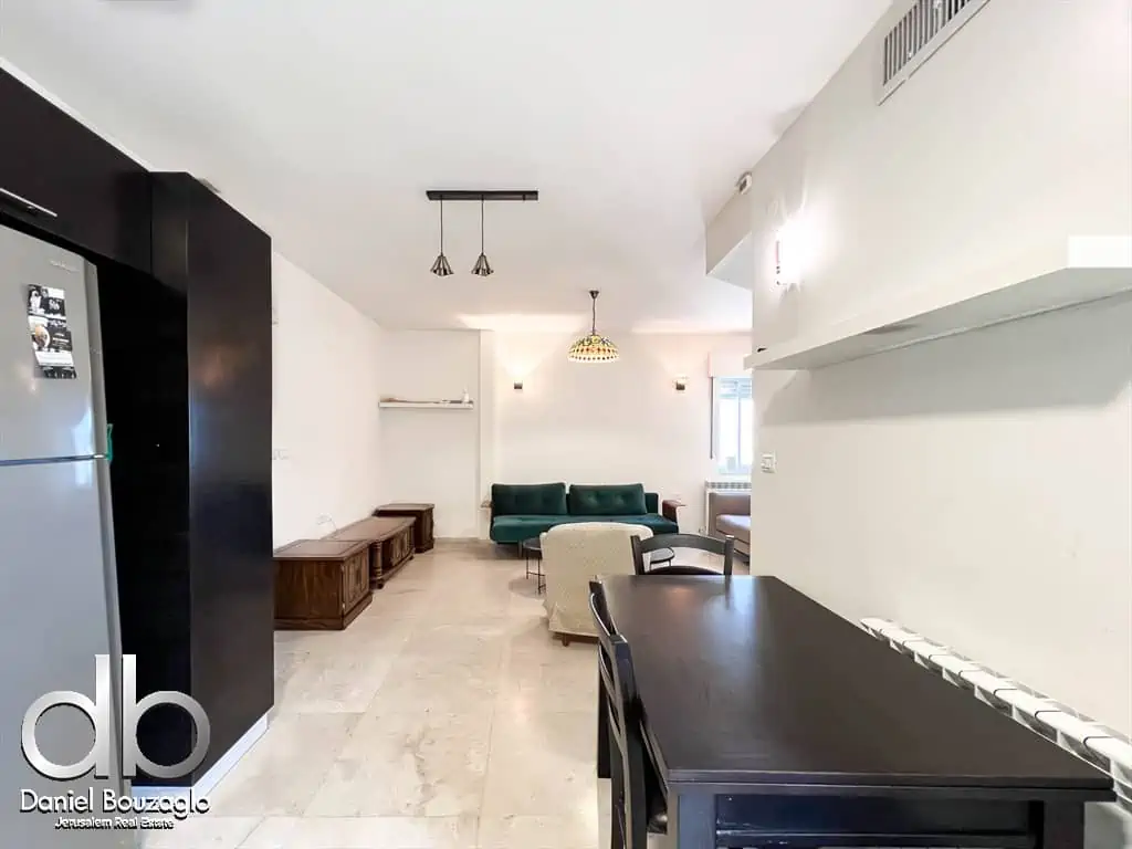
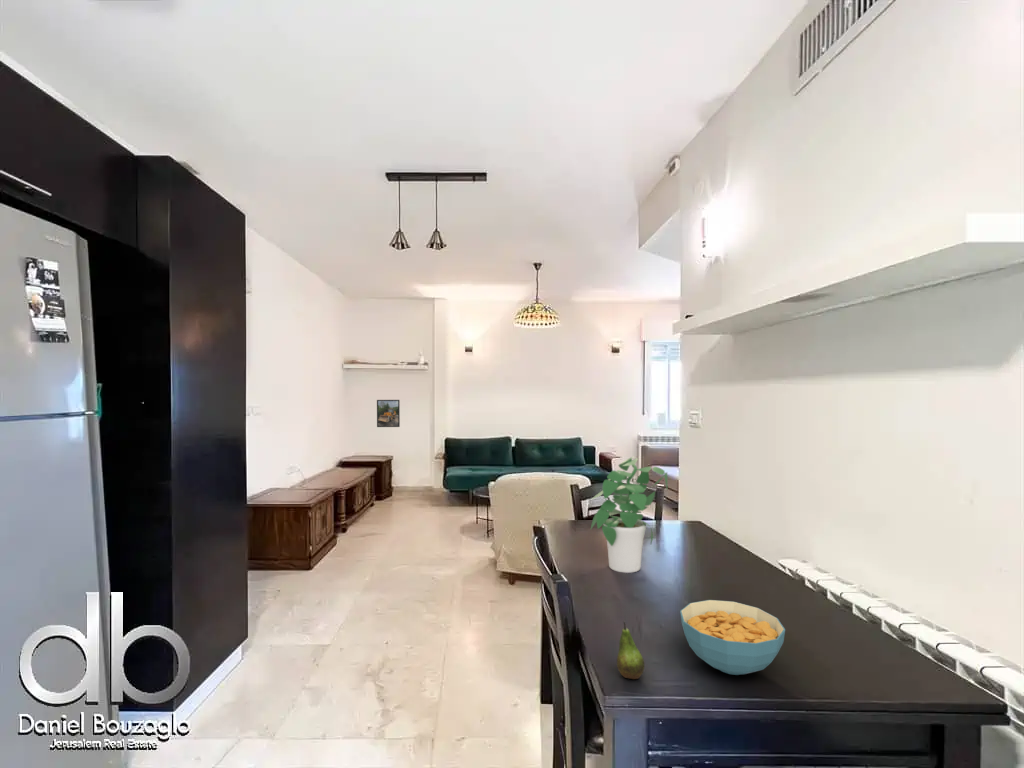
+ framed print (388, 413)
+ fruit (630, 646)
+ cereal bowl (730, 643)
+ potted plant (628, 512)
